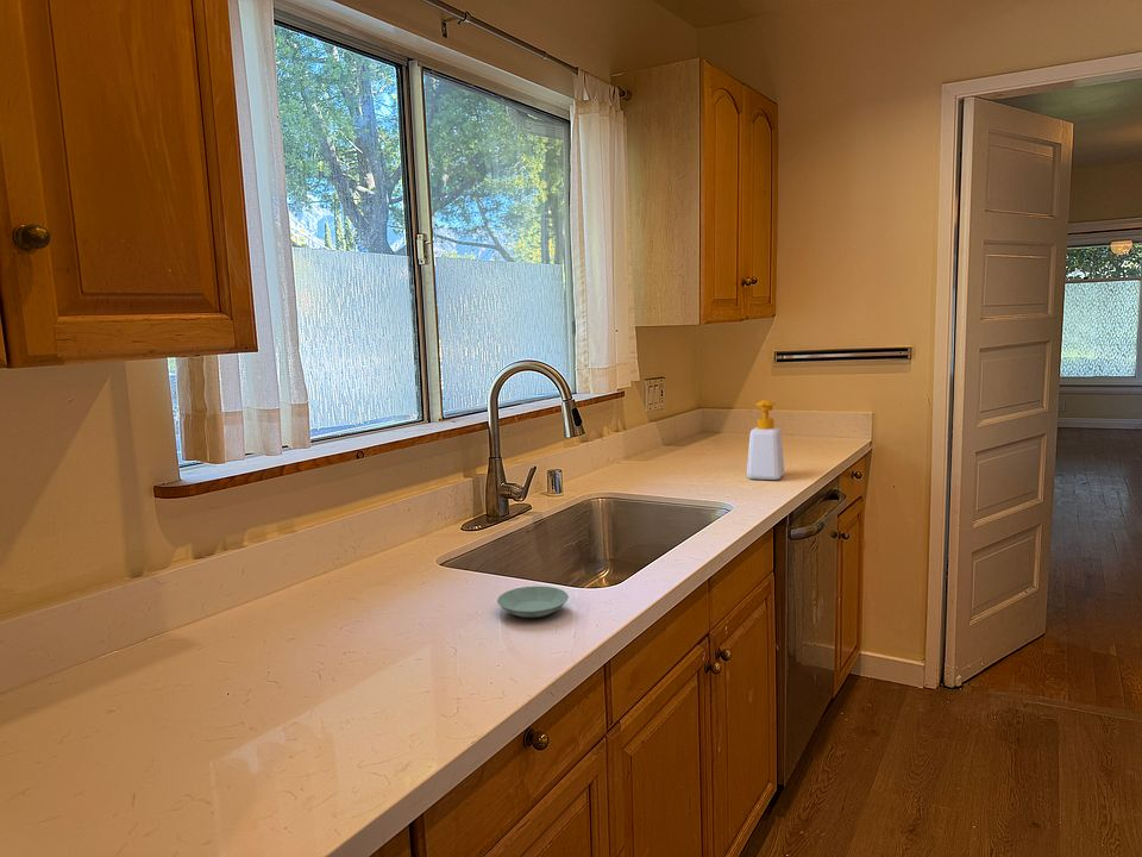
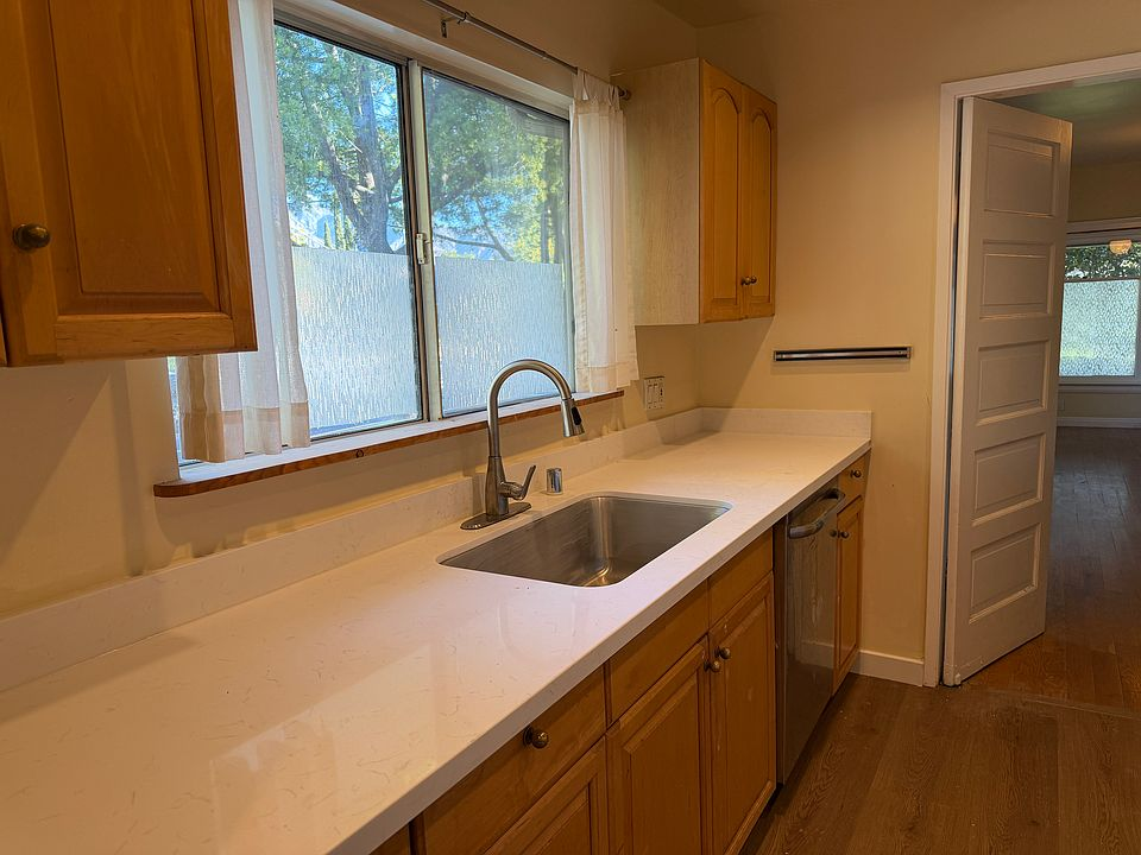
- saucer (533, 603)
- soap bottle (764, 439)
